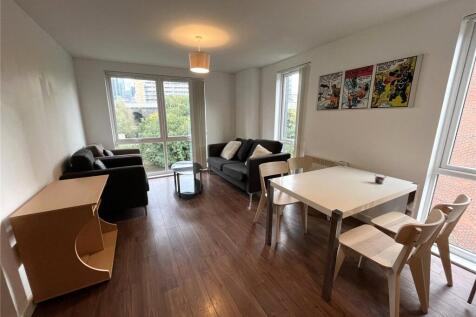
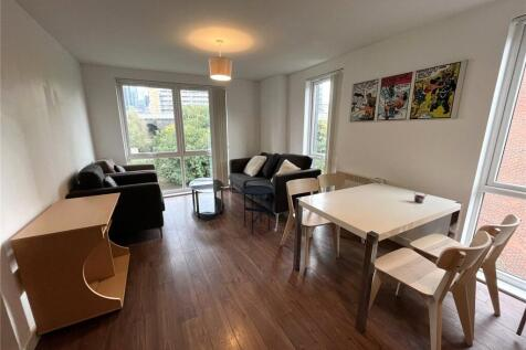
+ side table (256, 209)
